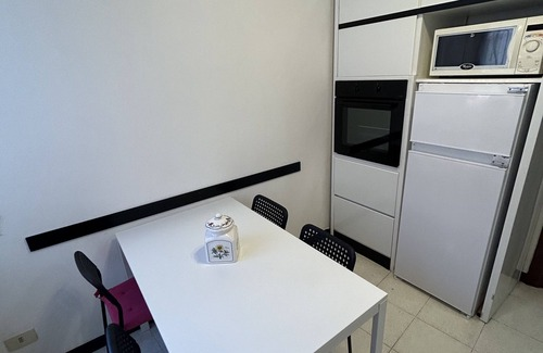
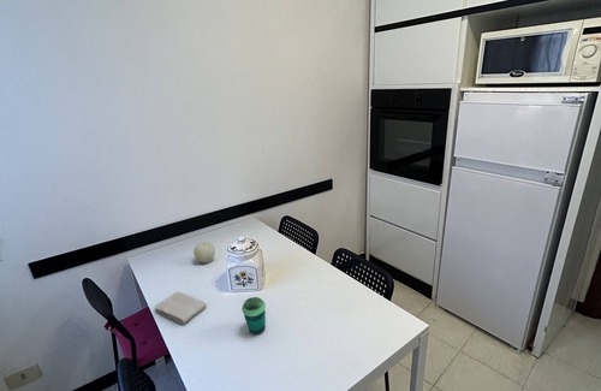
+ cup (255, 316)
+ fruit (204, 251)
+ washcloth (179, 306)
